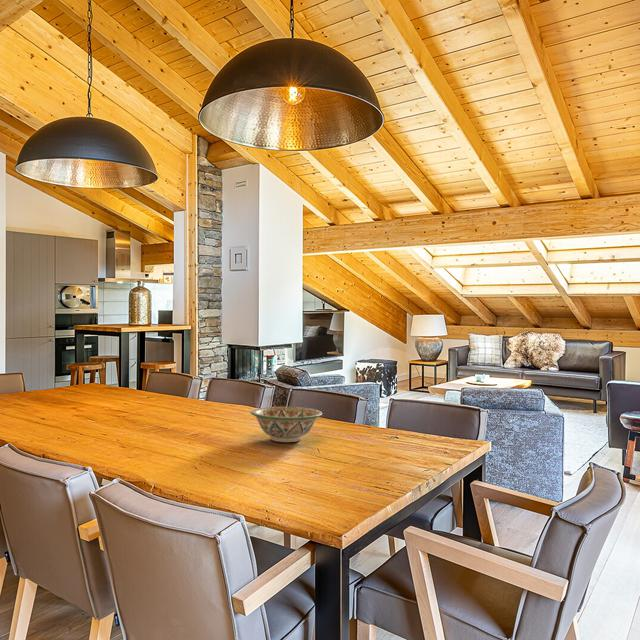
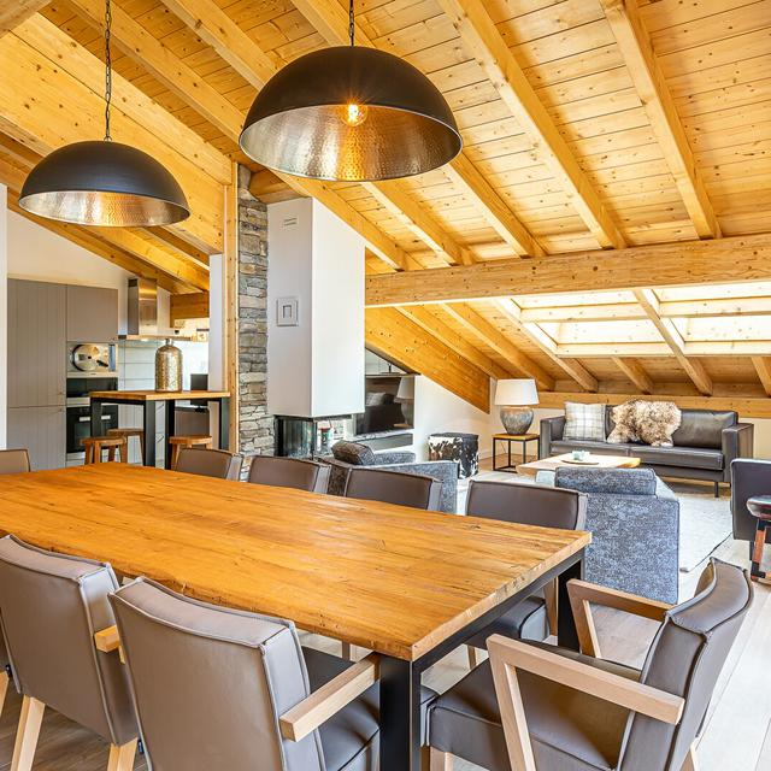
- decorative bowl (286, 425)
